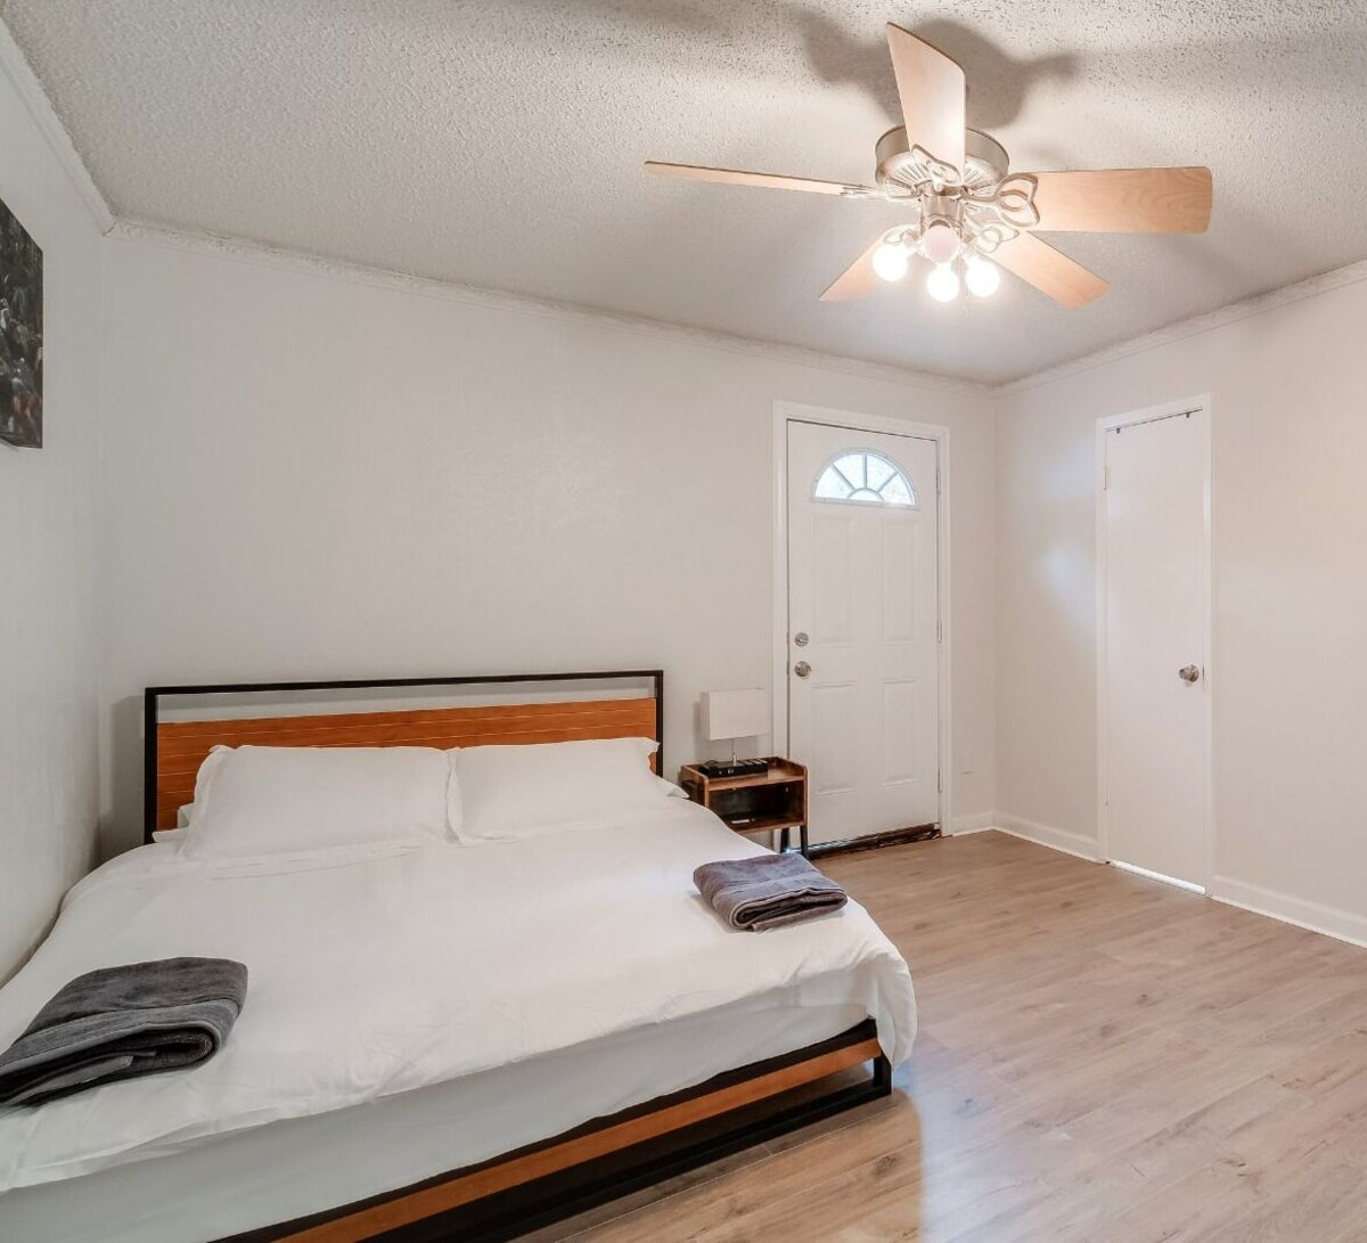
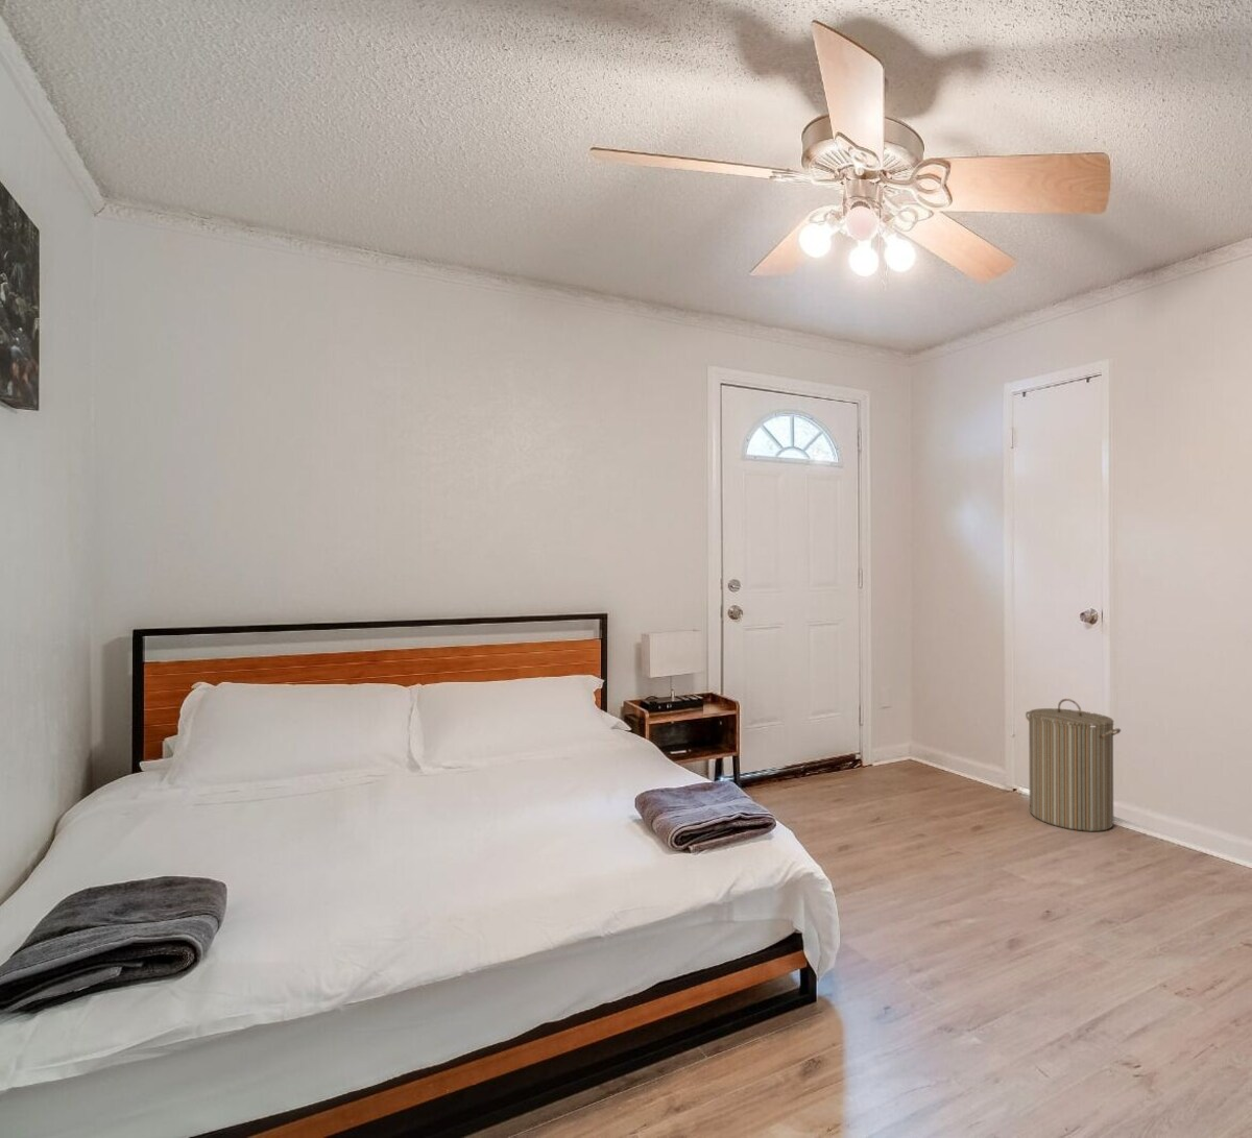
+ laundry hamper (1070, 759)
